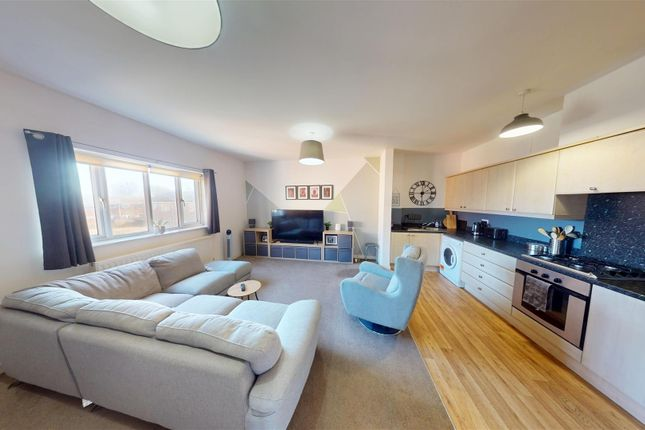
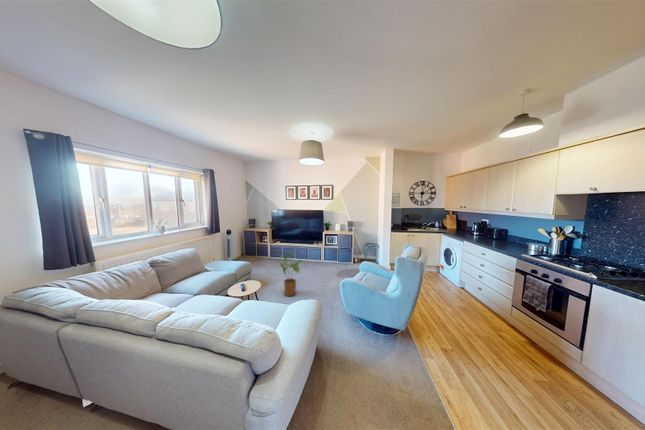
+ house plant (291, 273)
